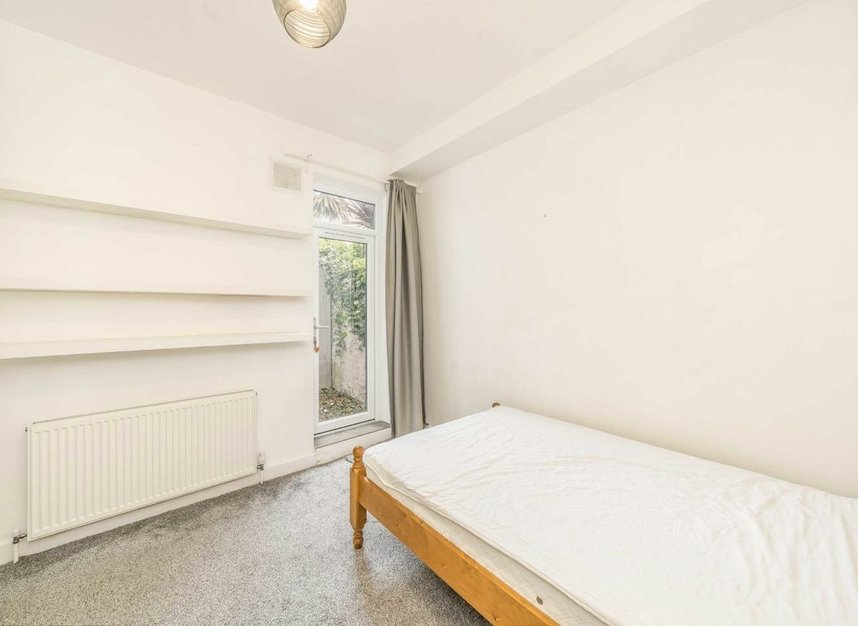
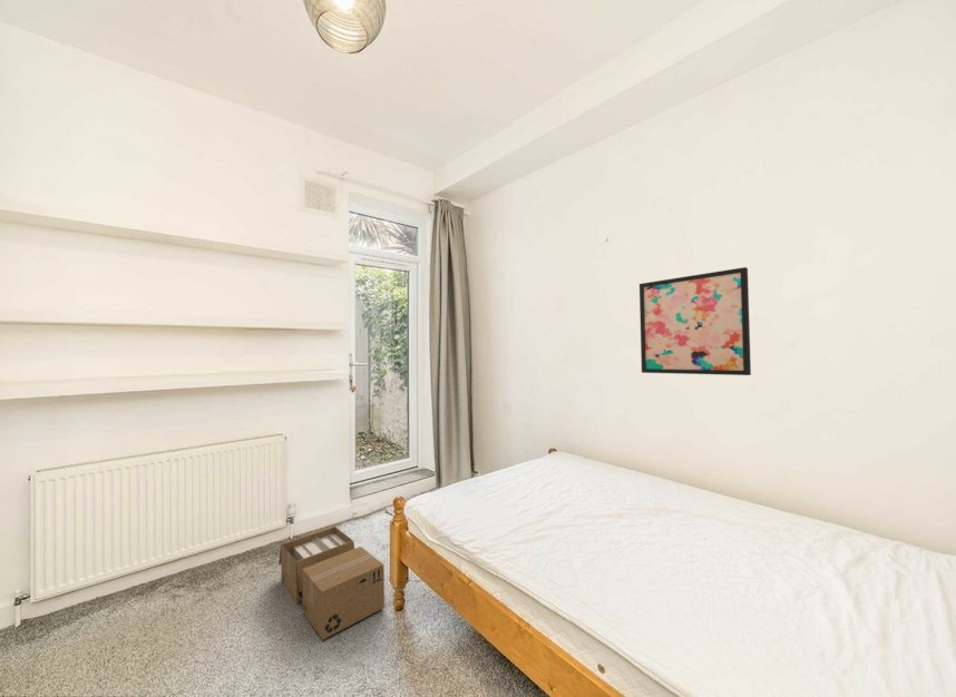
+ wall art (690, 325)
+ cardboard box (328, 571)
